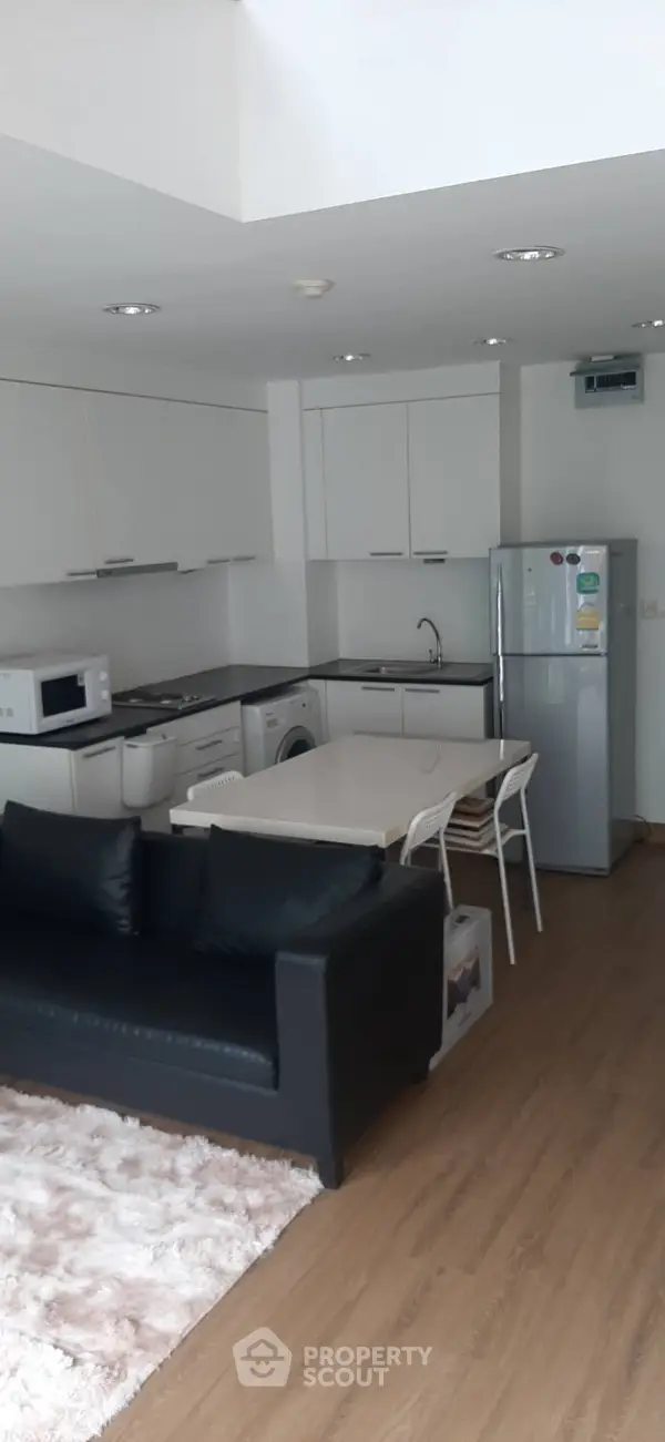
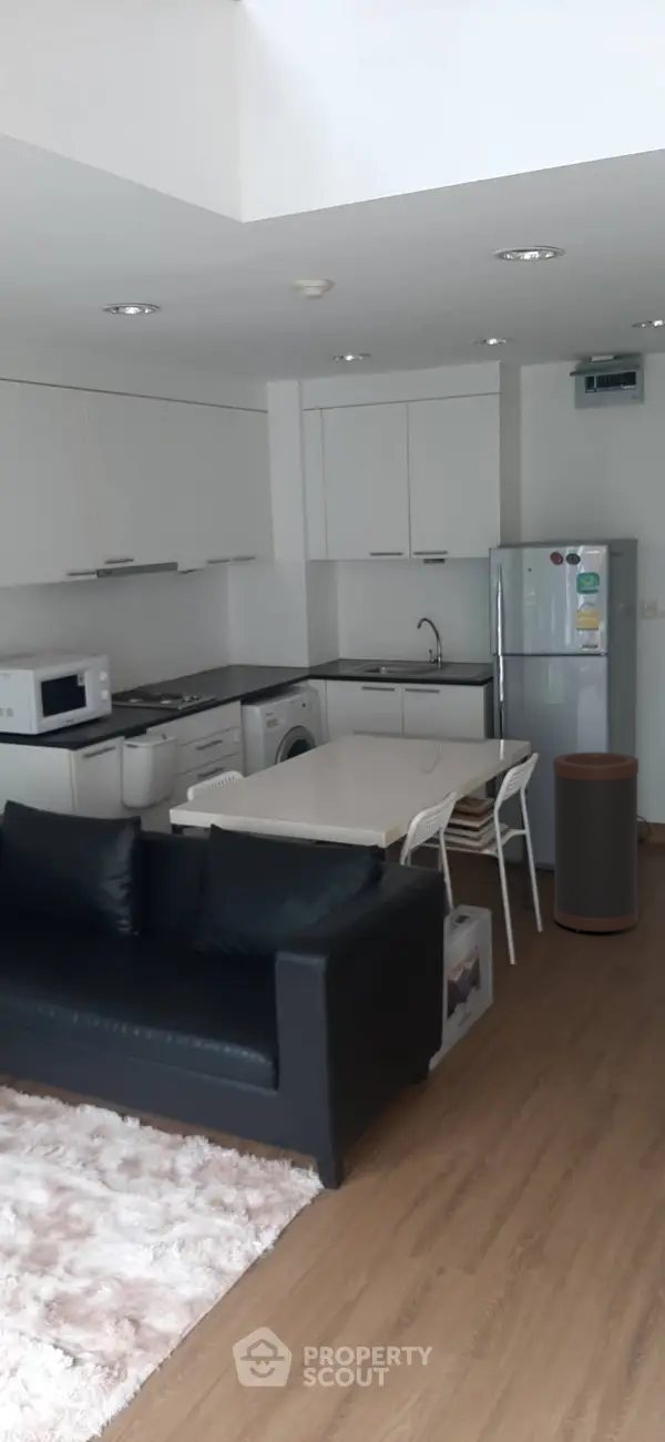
+ trash can (595, 841)
